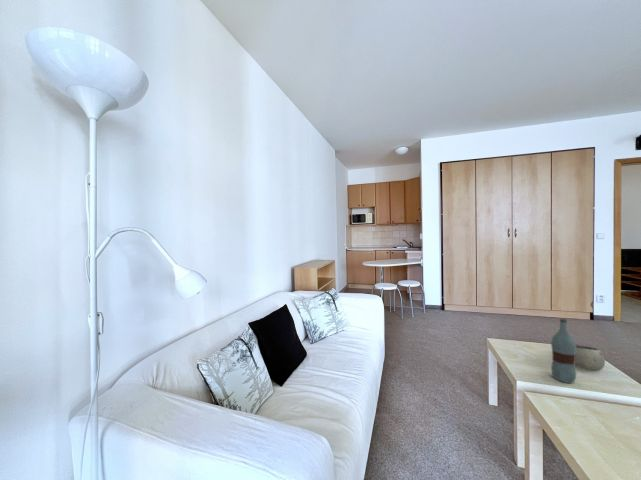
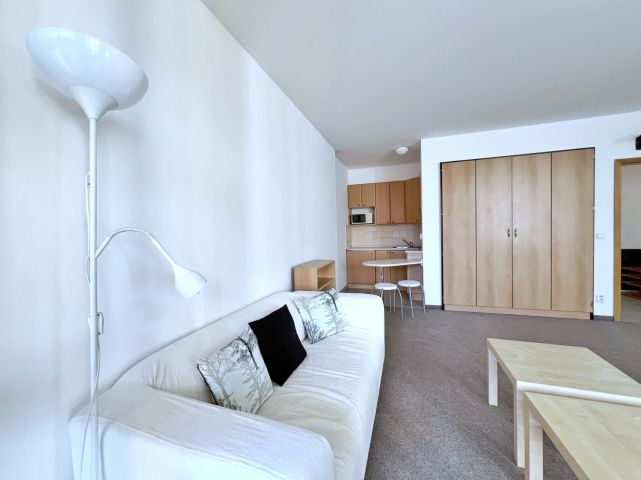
- bottle (563, 349)
- bowl (581, 354)
